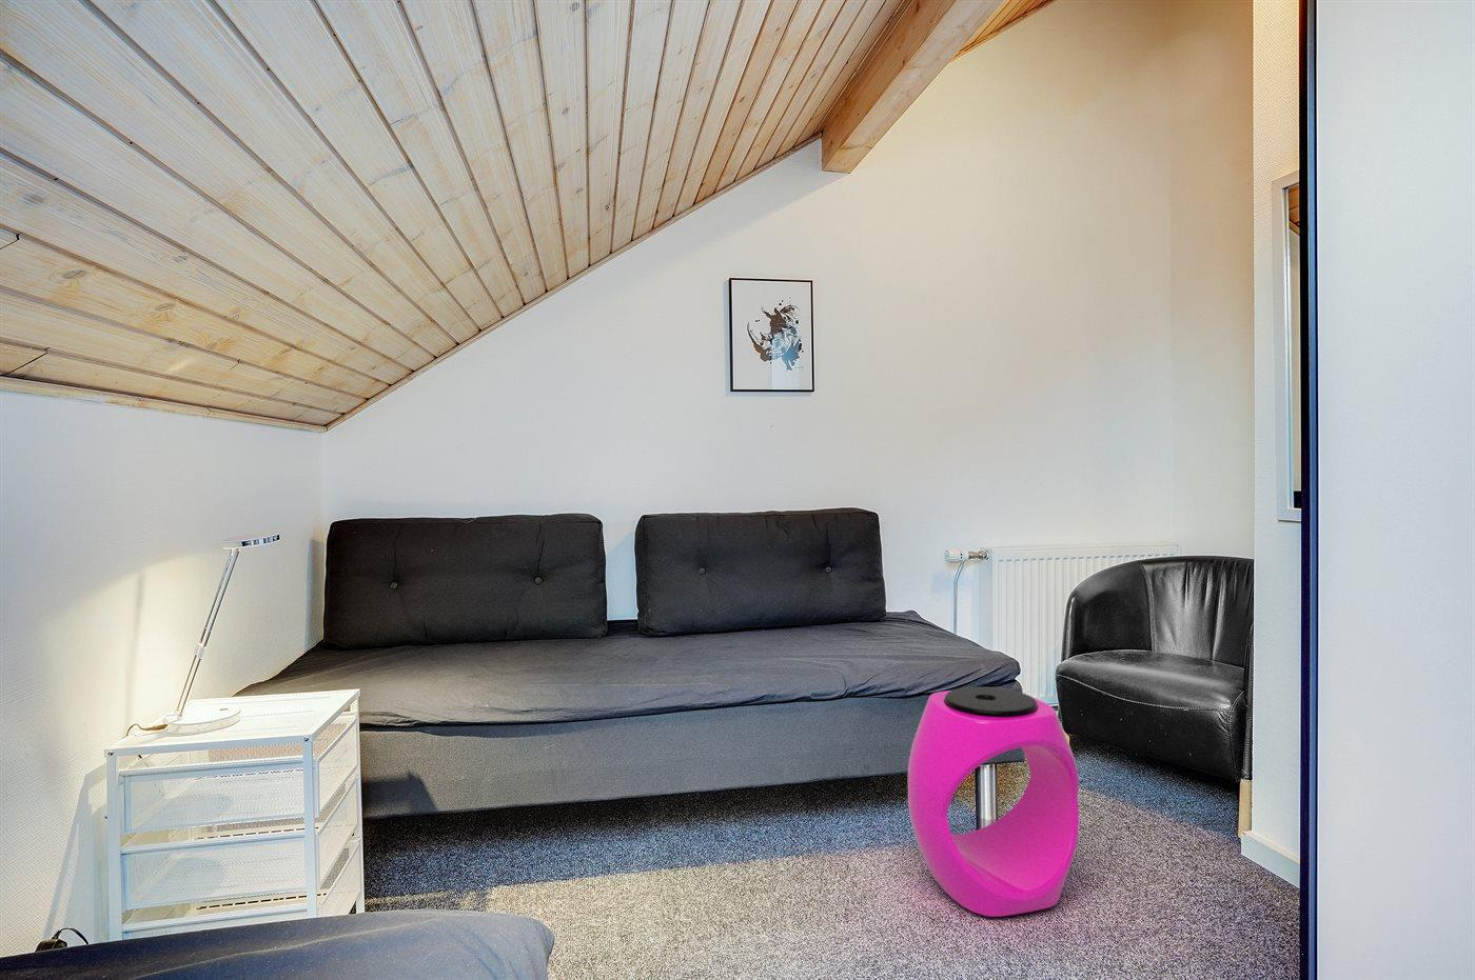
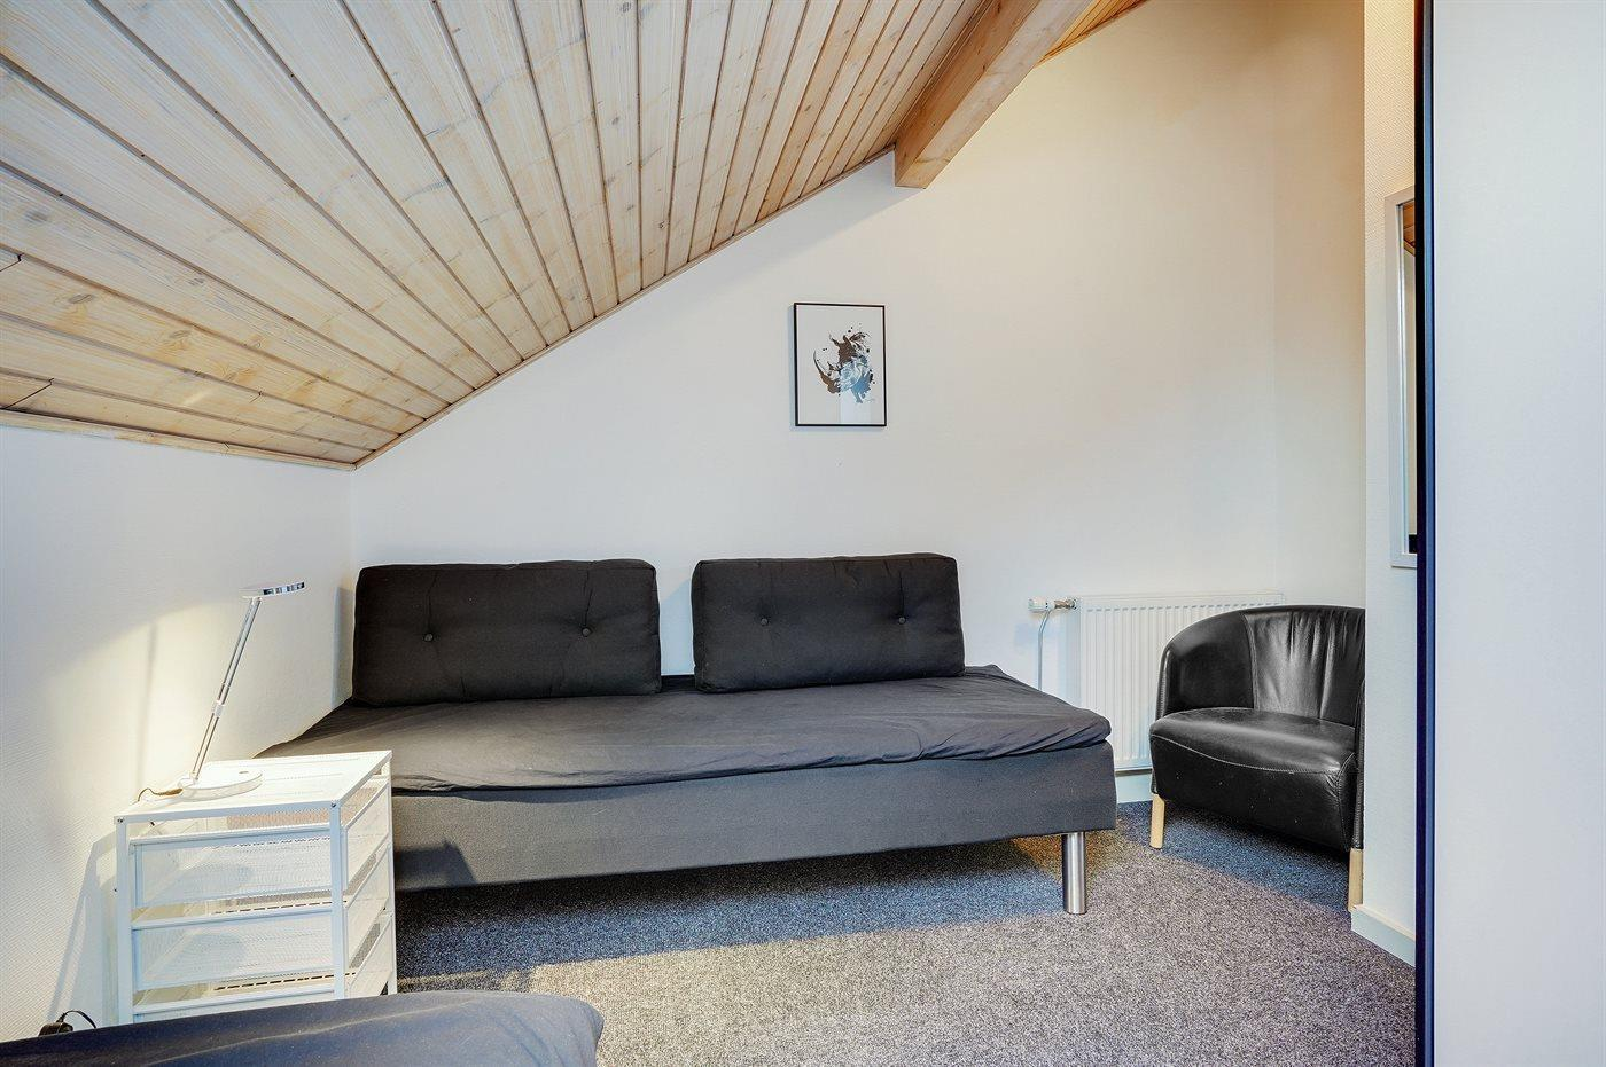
- stool (1009, 810)
